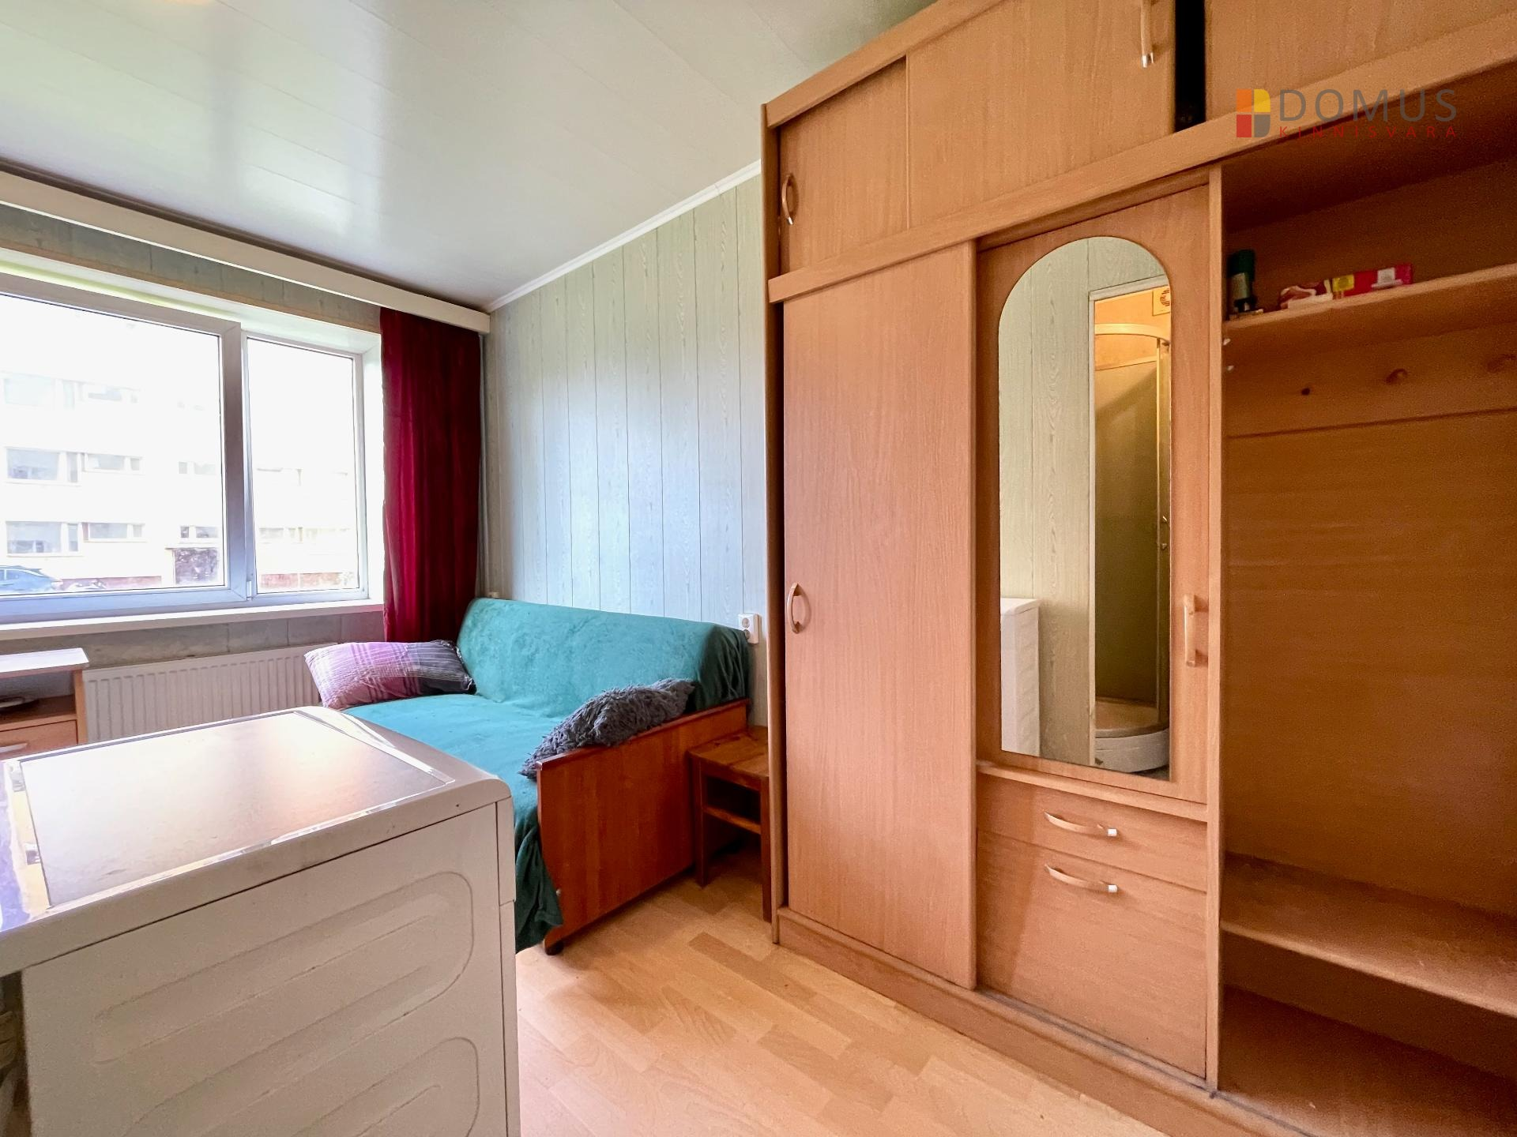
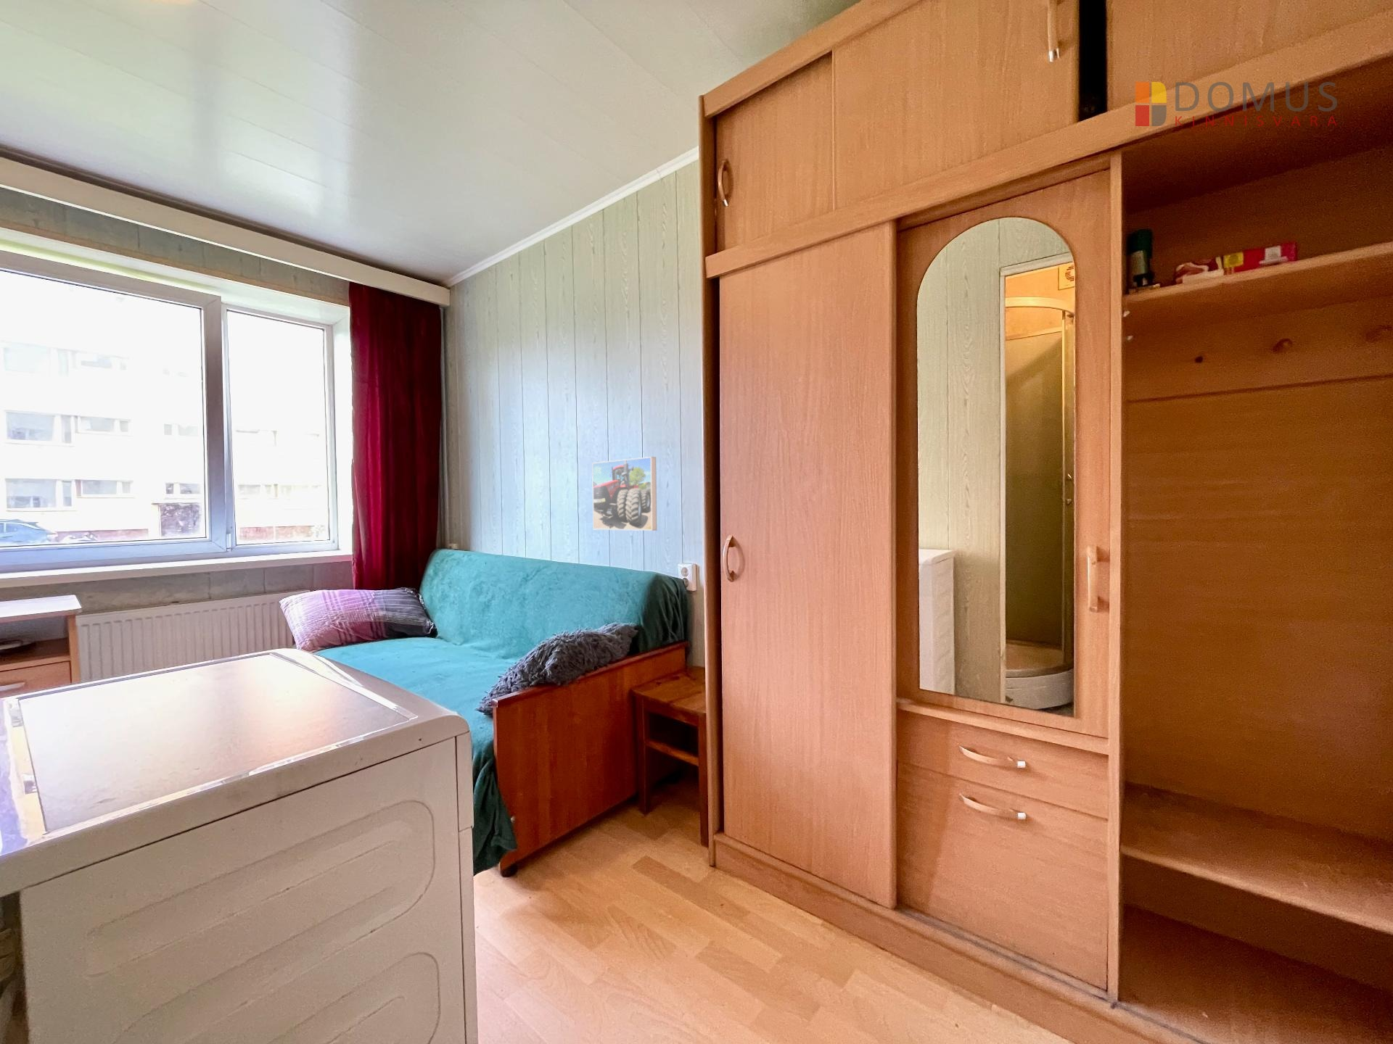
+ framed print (623, 495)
